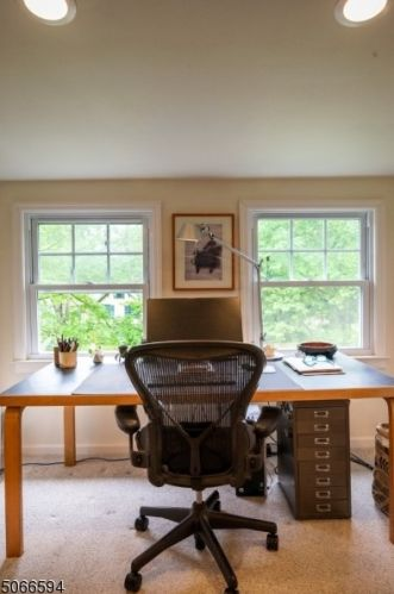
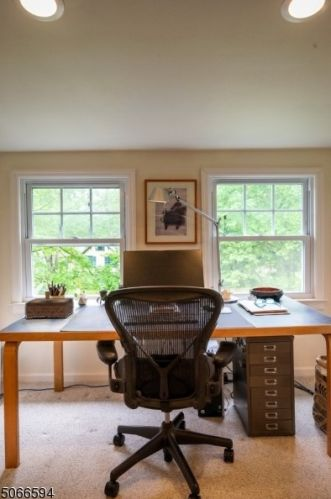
+ tissue box (50, 307)
